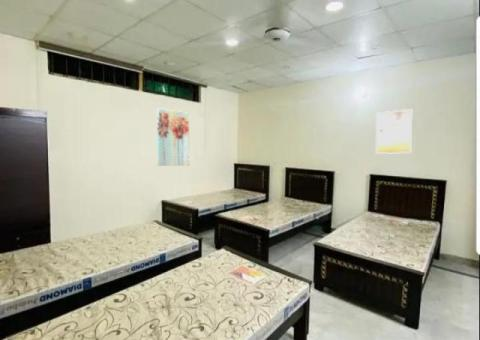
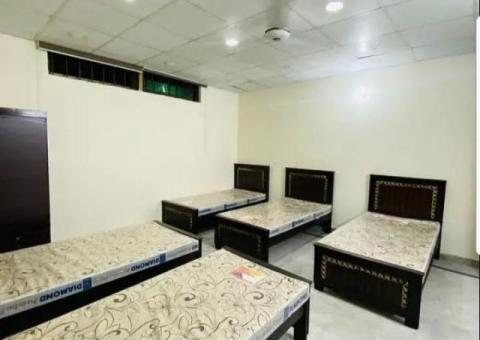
- wall art (174, 138)
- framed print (393, 132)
